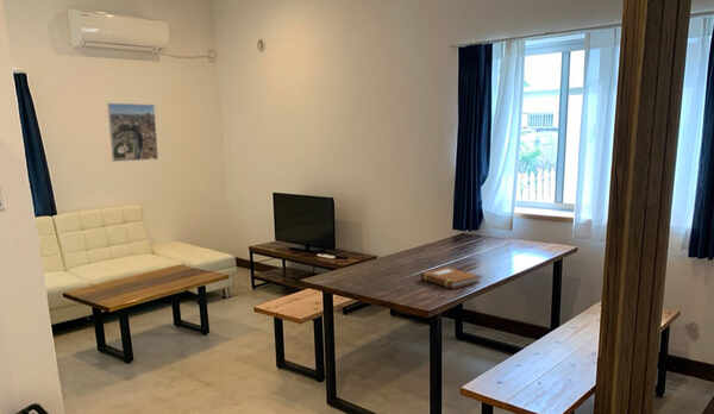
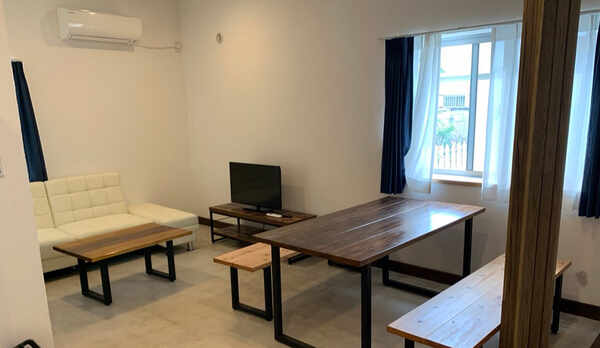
- notebook (447, 277)
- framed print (133, 132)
